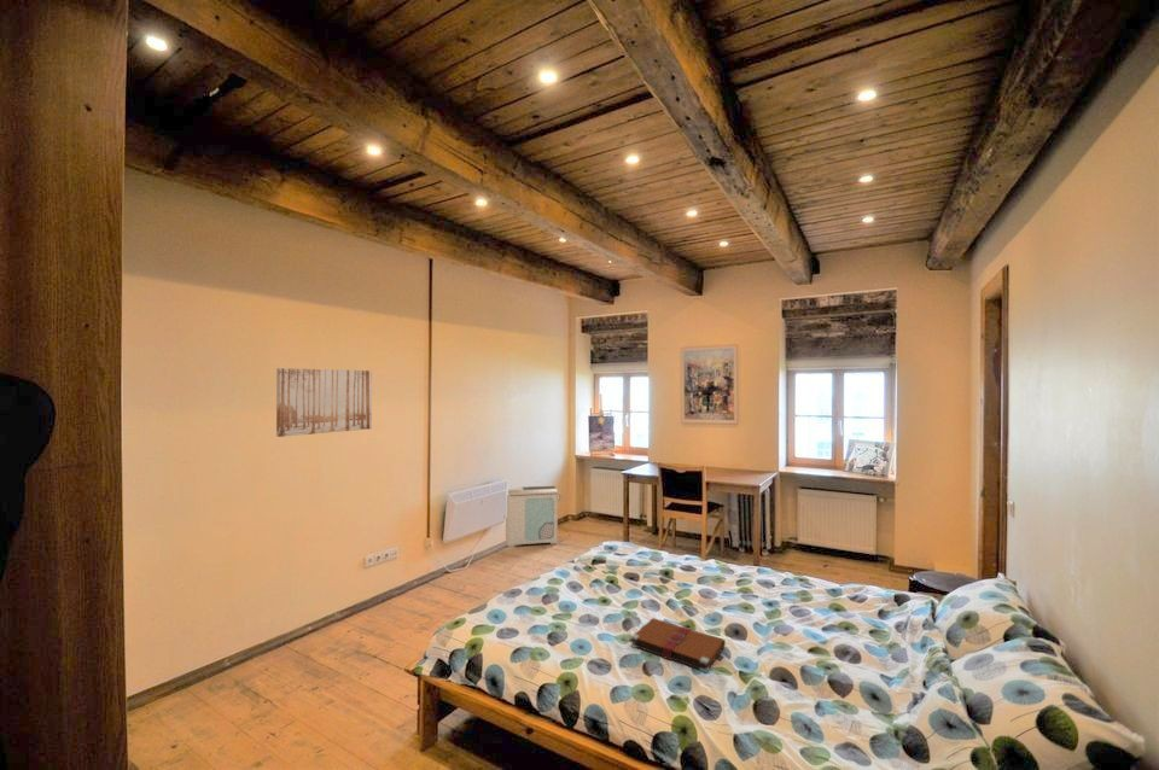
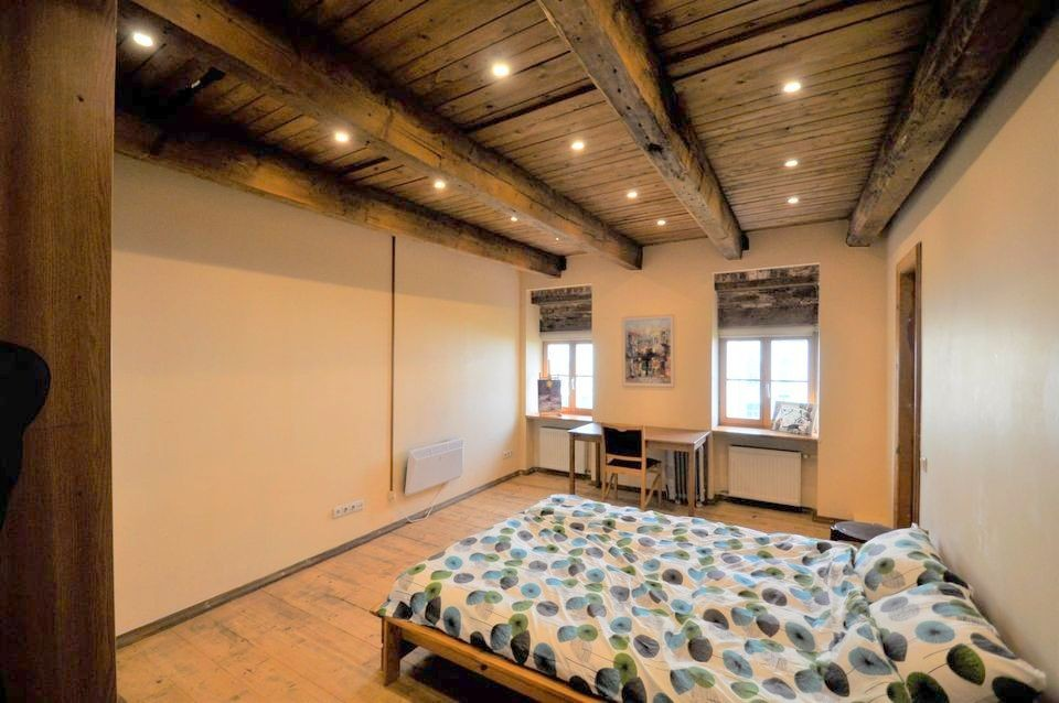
- air purifier (531, 514)
- wall art (327, 401)
- book (674, 640)
